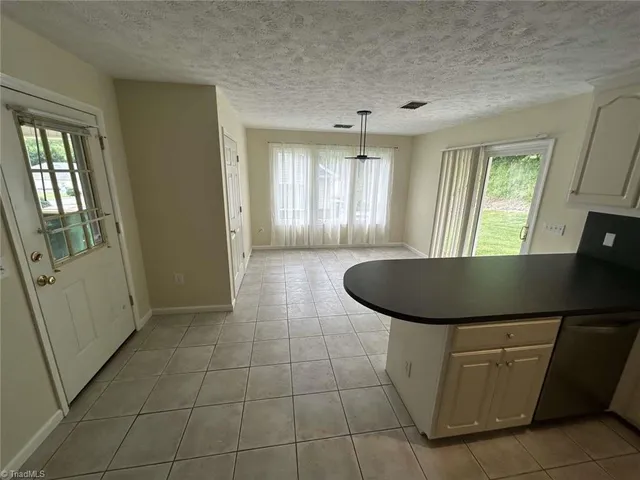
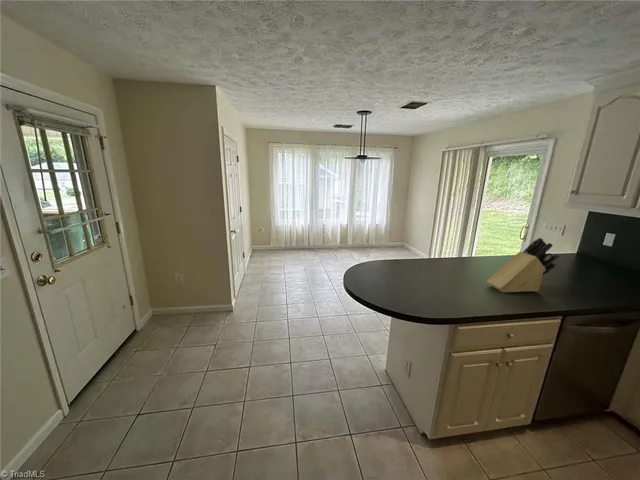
+ knife block (523, 264)
